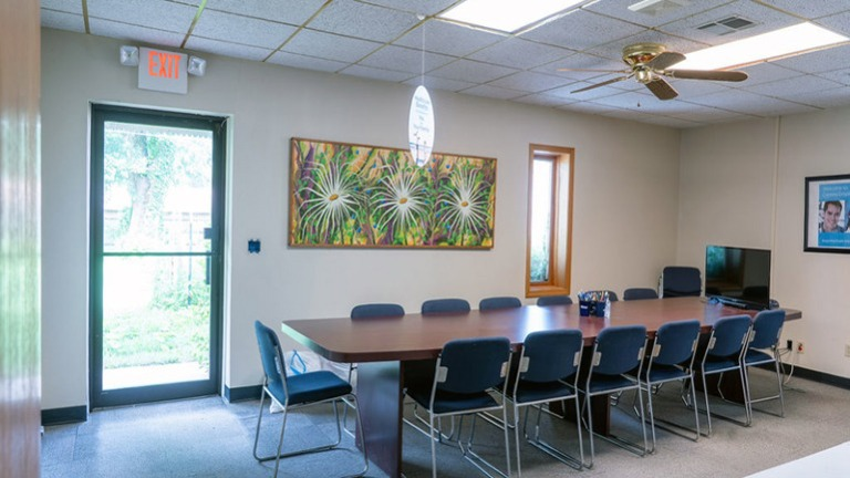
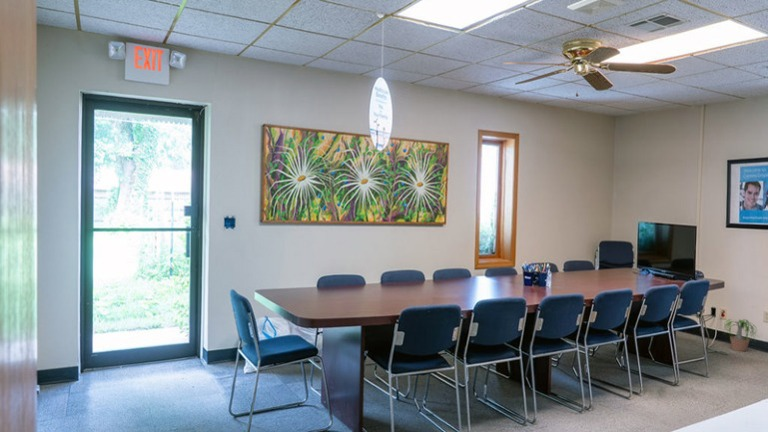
+ potted plant (742, 336)
